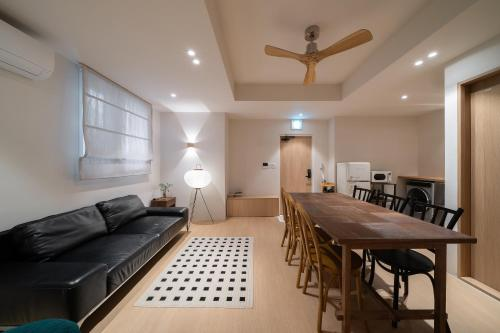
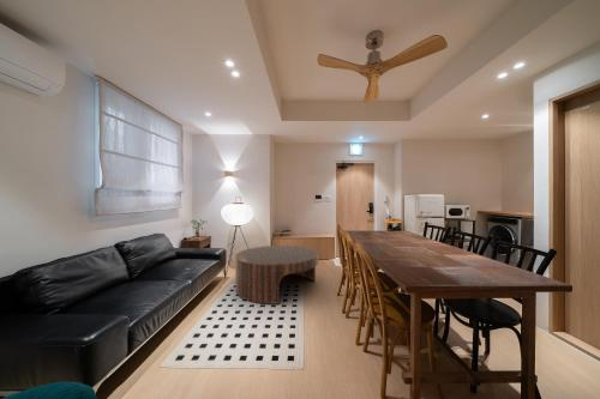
+ coffee table (277, 270)
